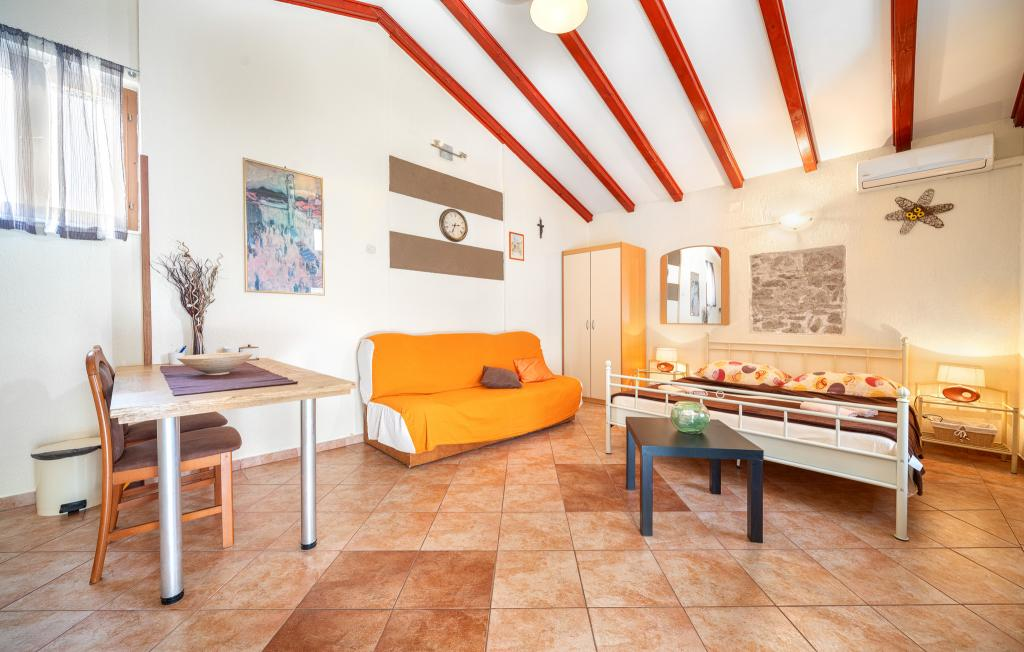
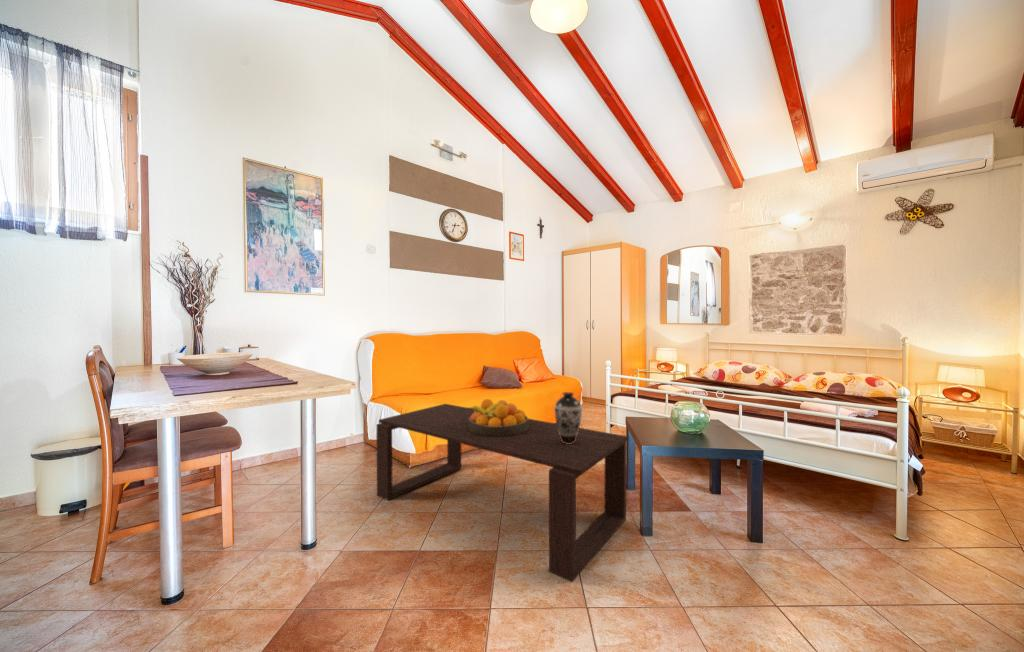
+ decorative vase (568, 417)
+ coffee table (495, 452)
+ fruit bowl (498, 413)
